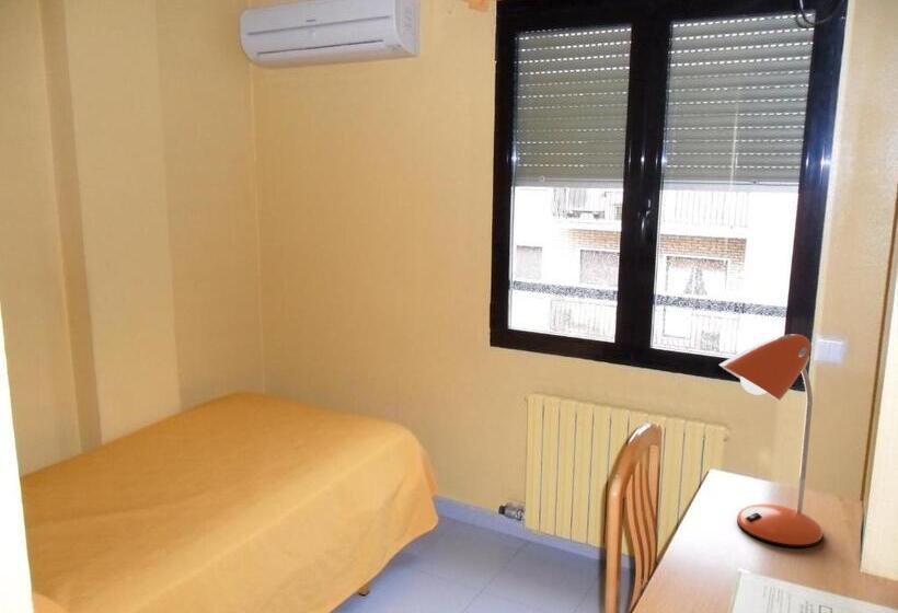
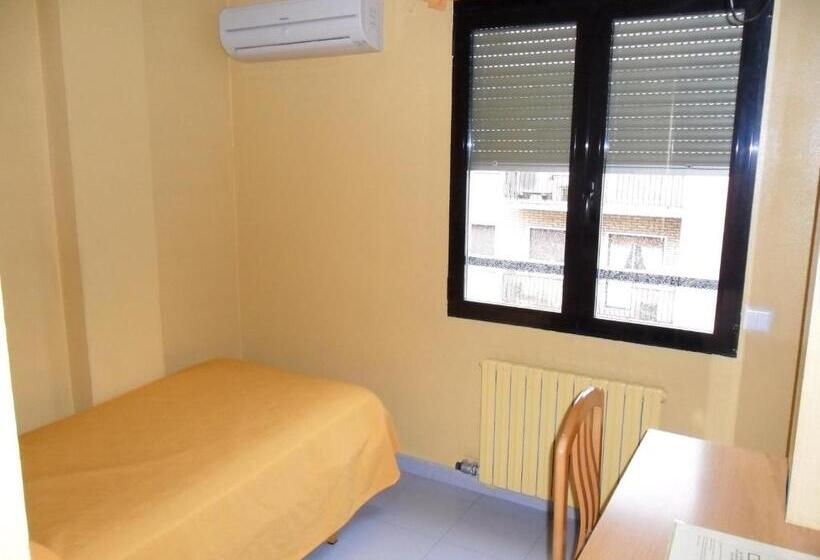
- desk lamp (803, 436)
